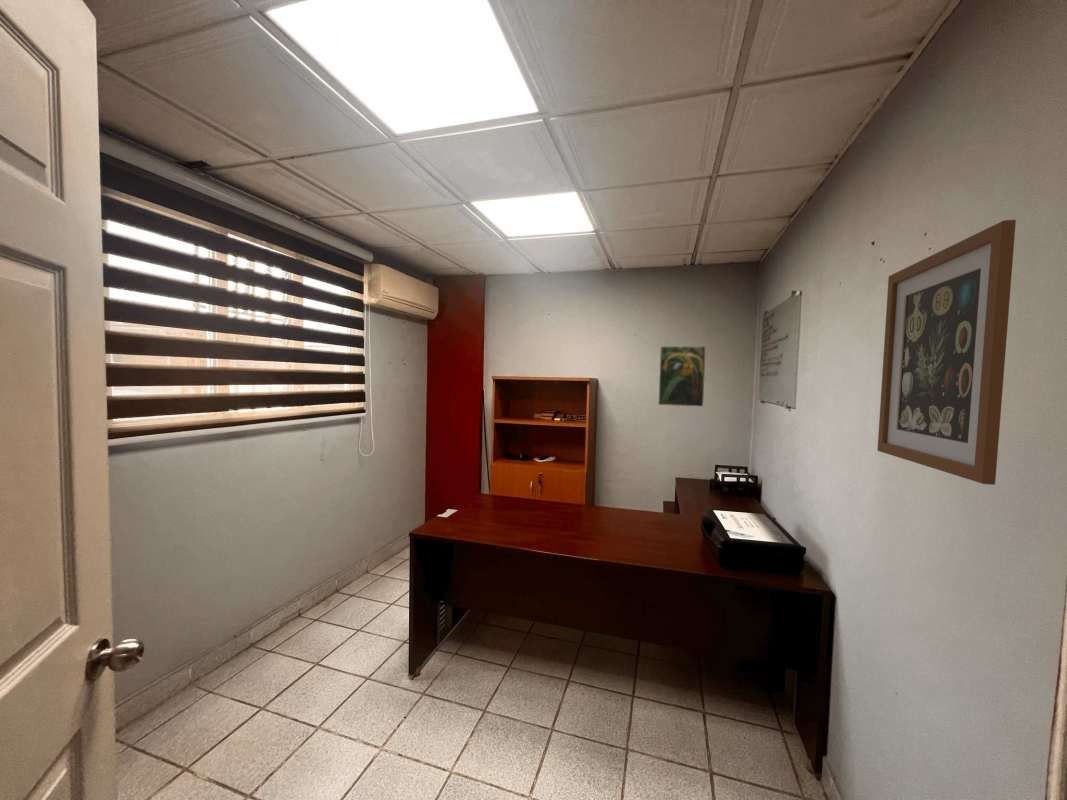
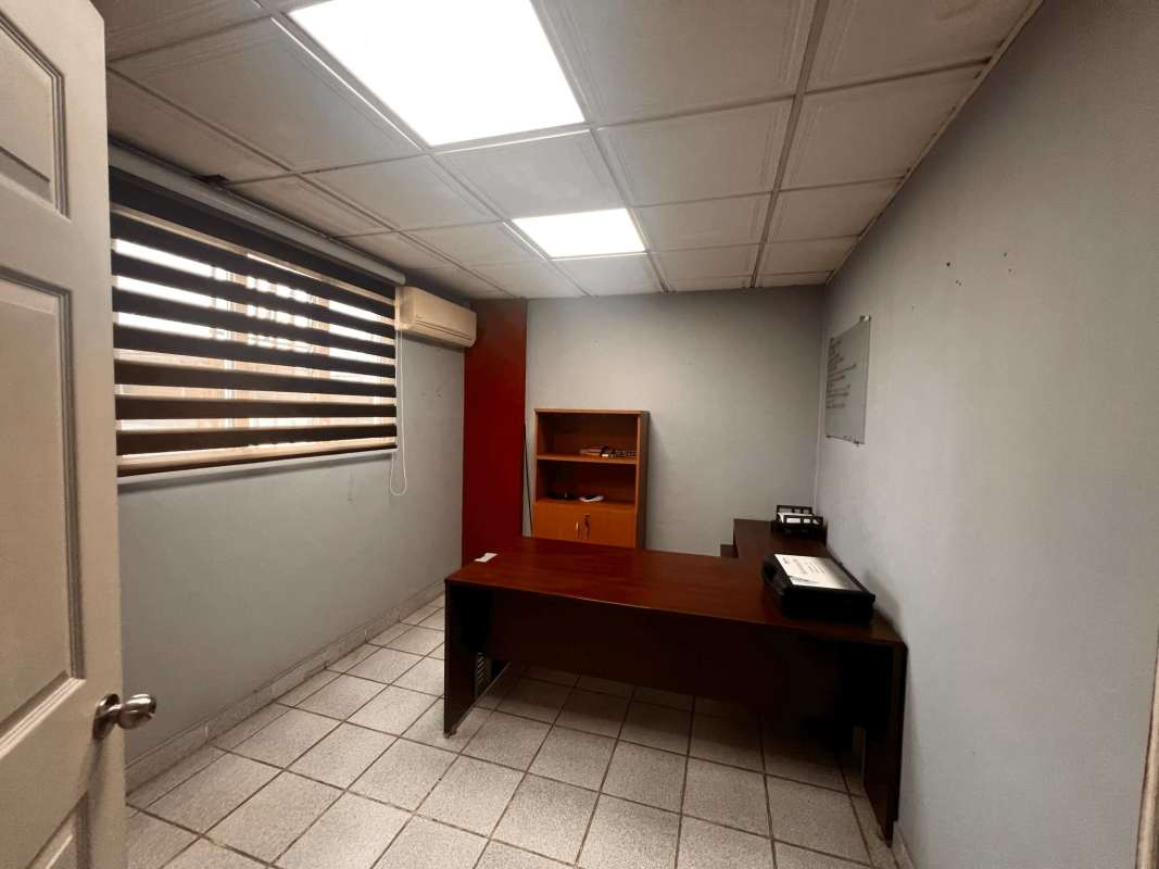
- wall art (931, 360)
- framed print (681, 376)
